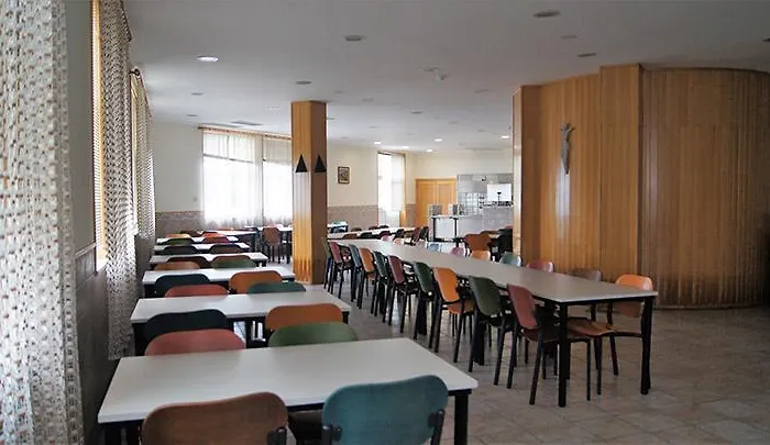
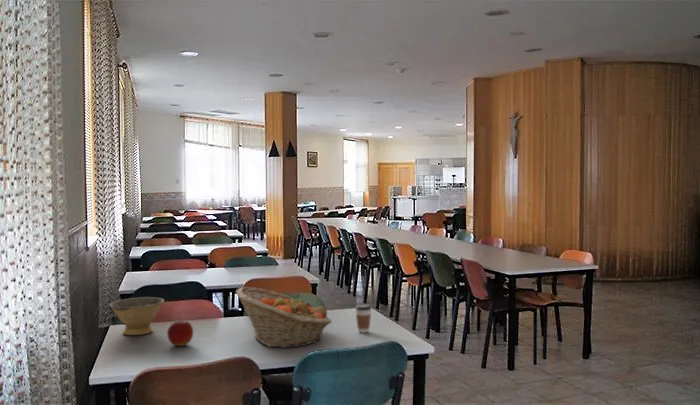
+ apple (180, 333)
+ coffee cup (363, 318)
+ fruit basket (283, 313)
+ bowl (137, 316)
